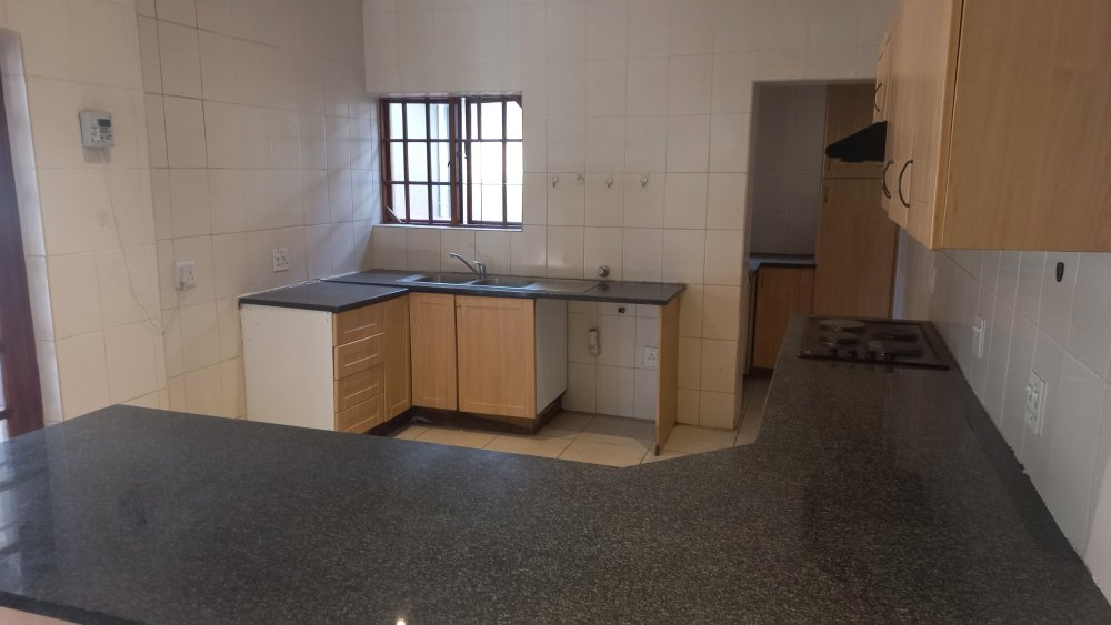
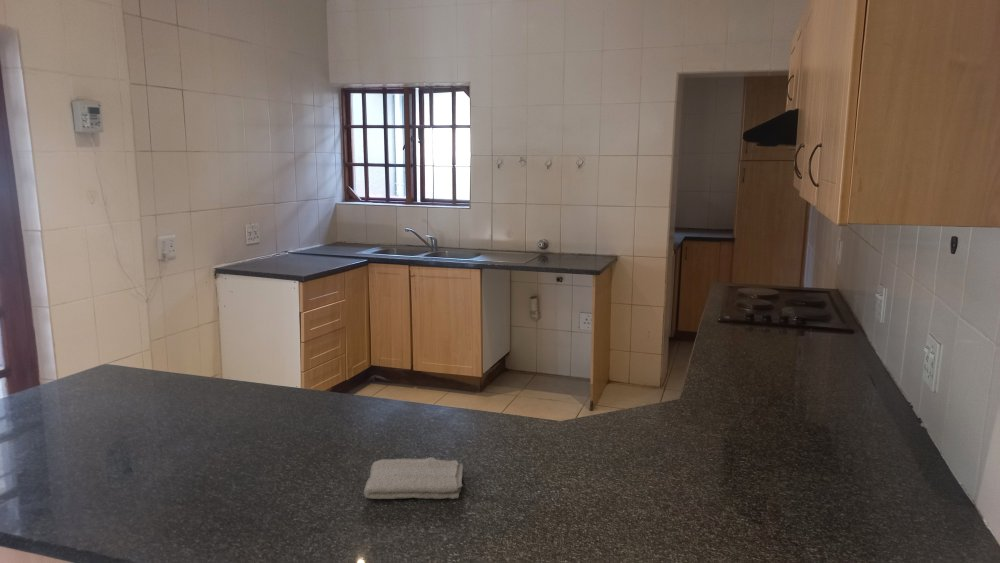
+ washcloth (415, 478)
